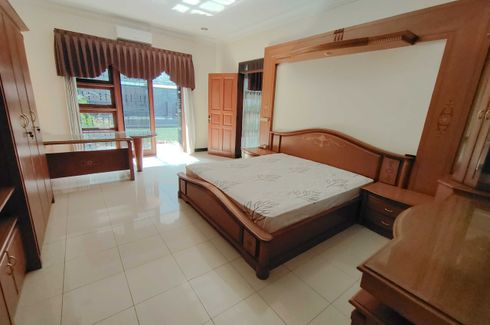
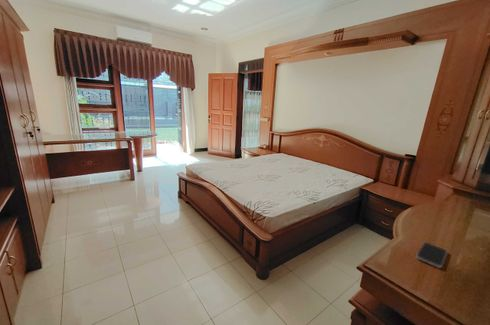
+ smartphone (431, 253)
